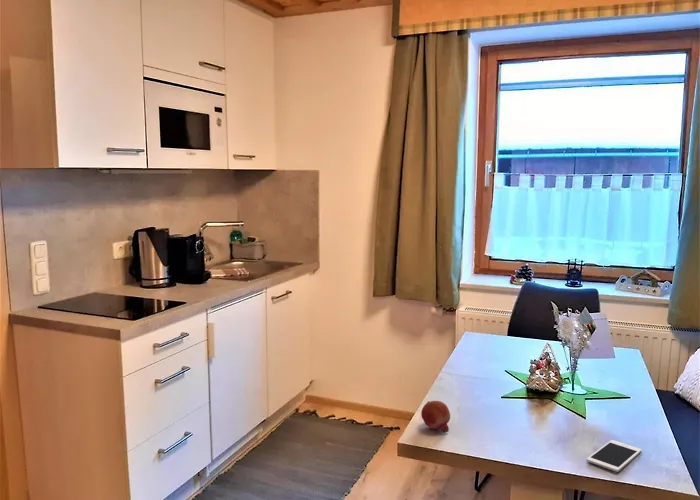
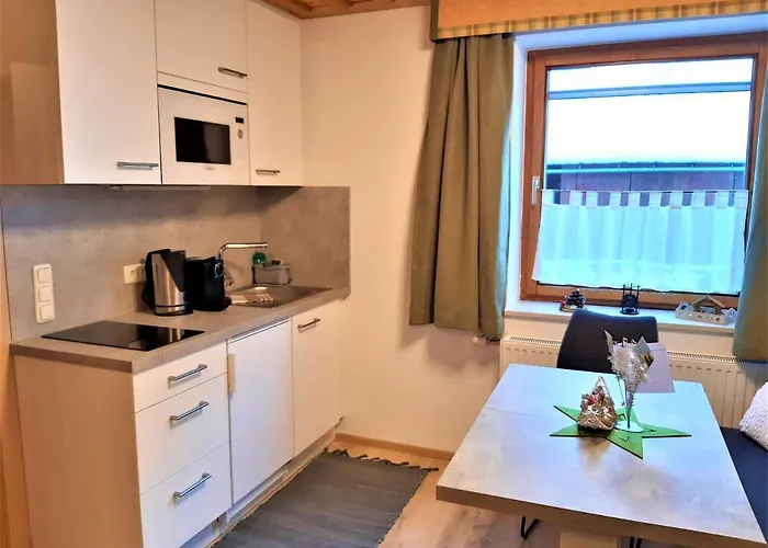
- fruit (436, 414)
- cell phone (614, 455)
